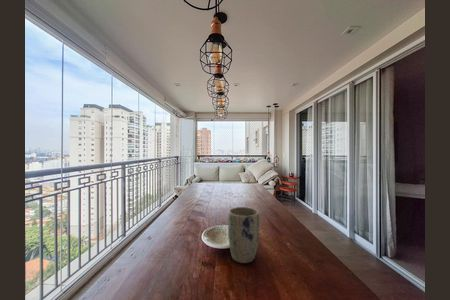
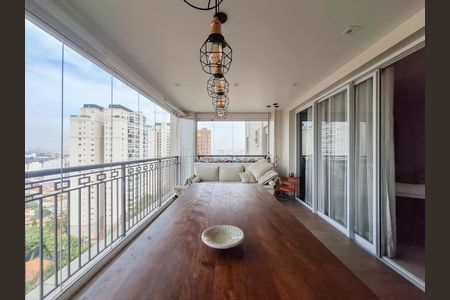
- plant pot (243, 234)
